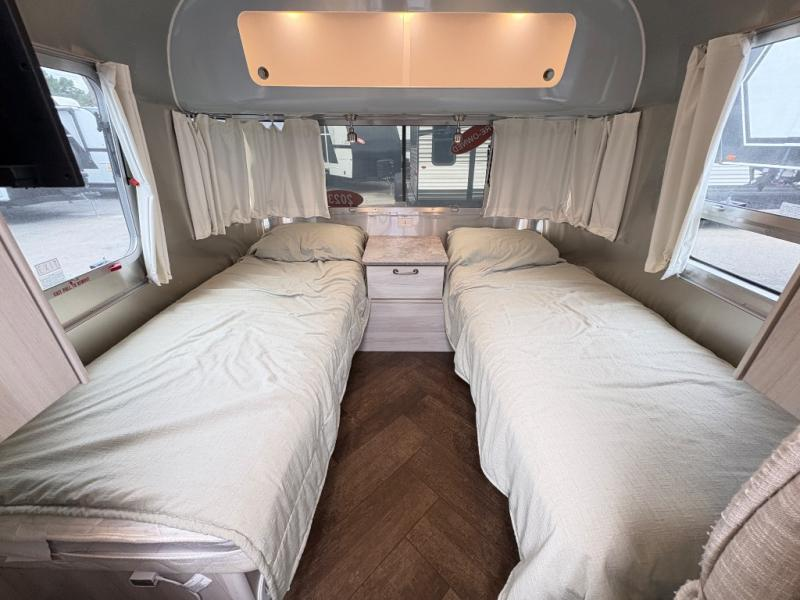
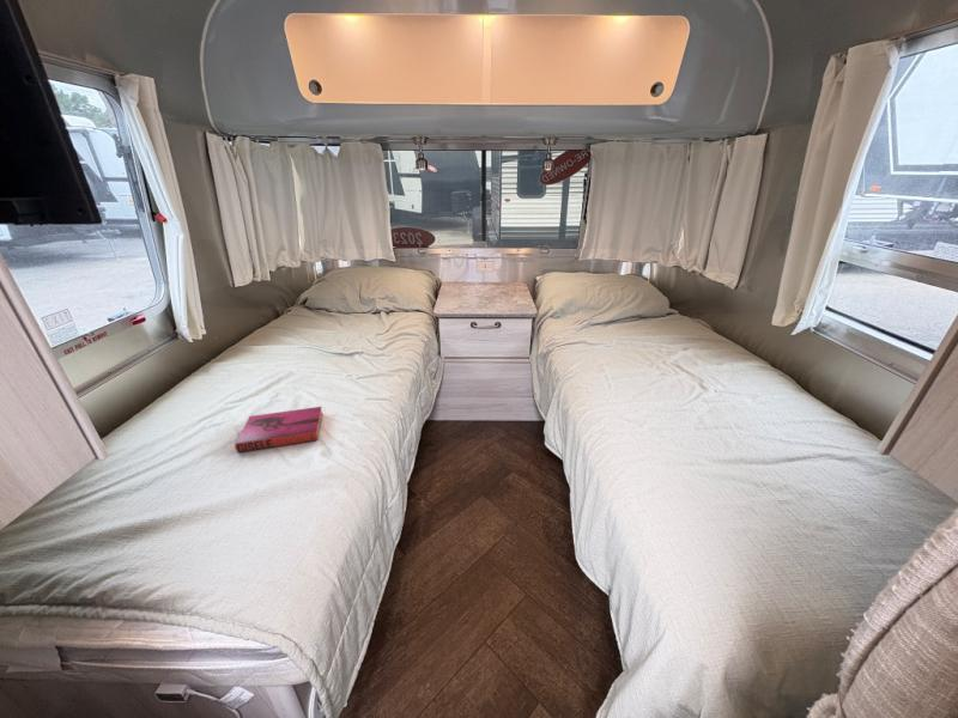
+ hardback book (281, 427)
